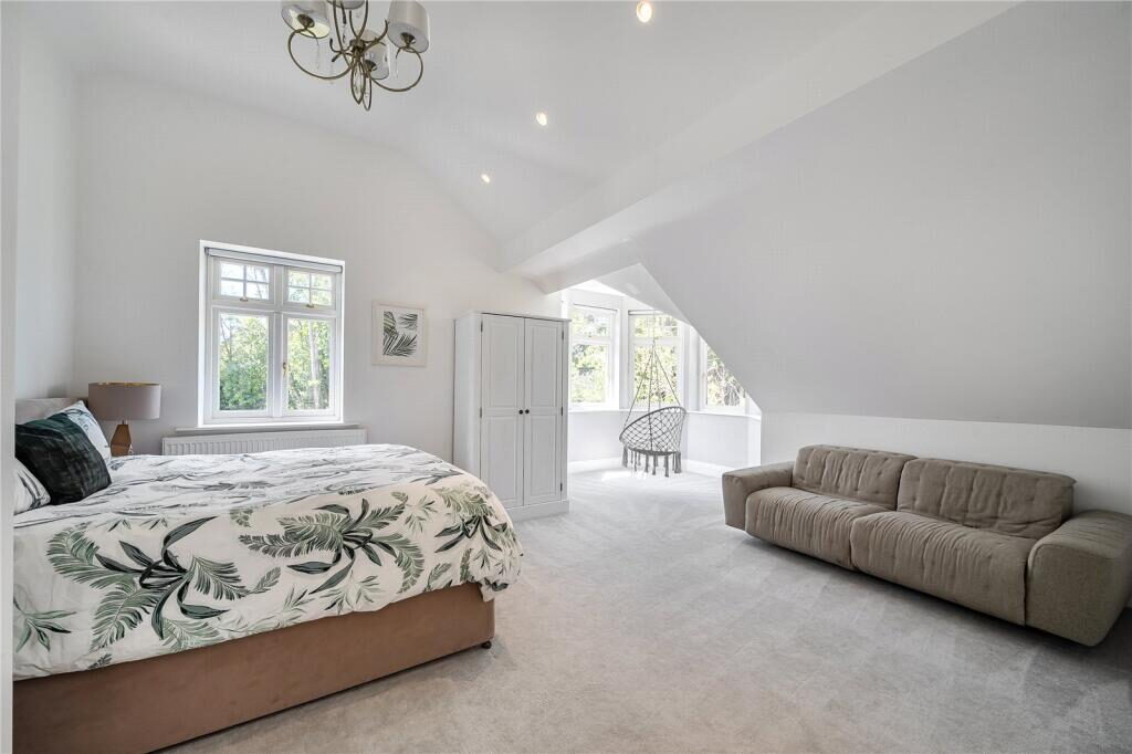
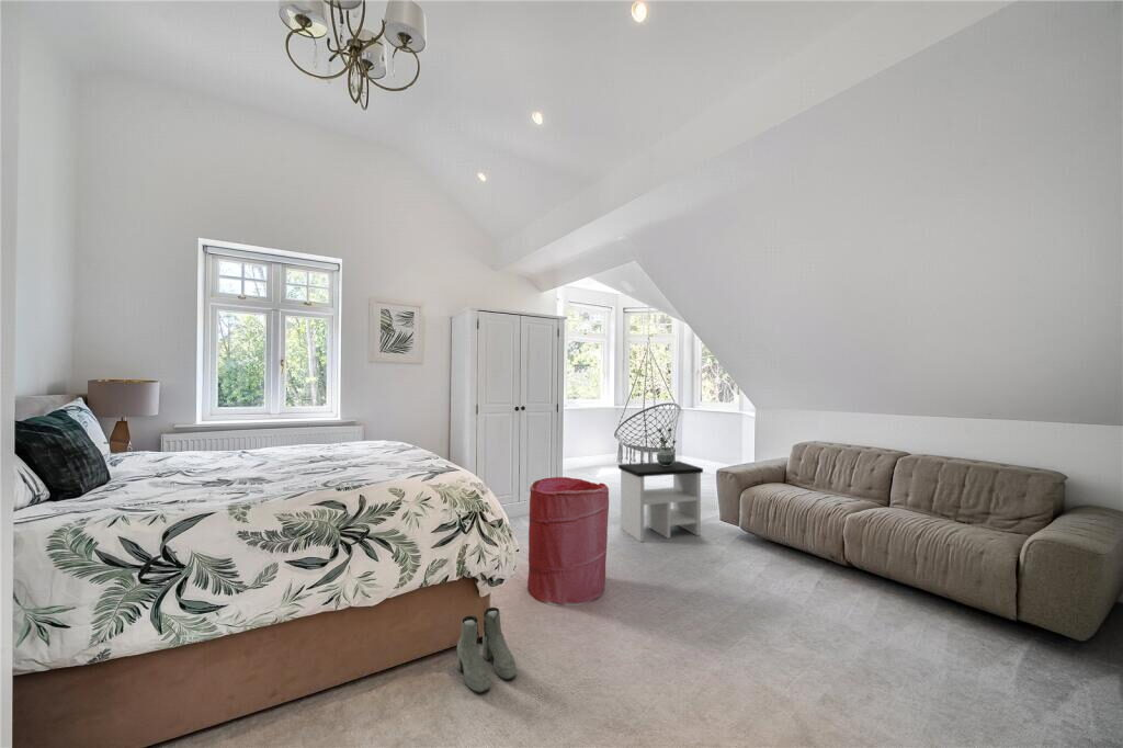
+ boots (486, 645)
+ side table (659, 498)
+ potted plant (665, 445)
+ laundry hamper (568, 534)
